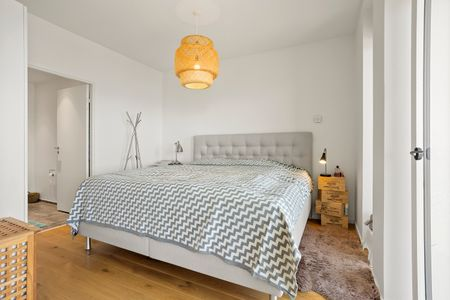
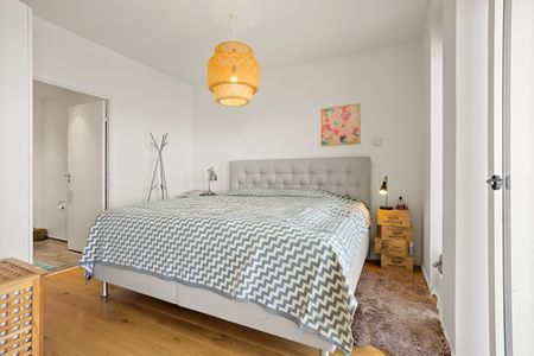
+ wall art (339, 126)
